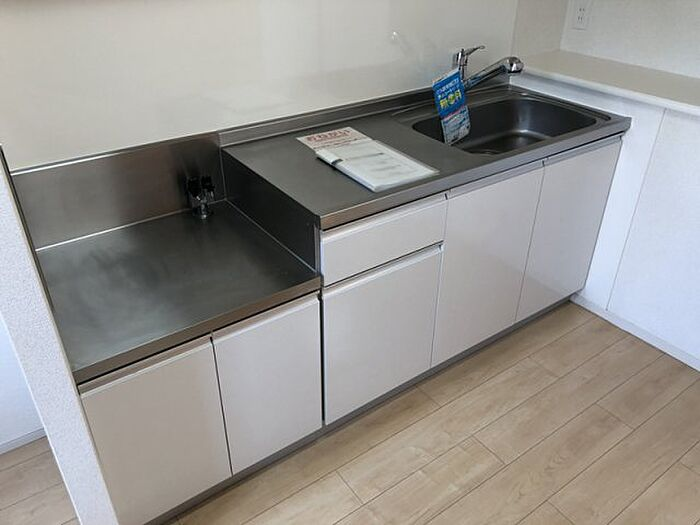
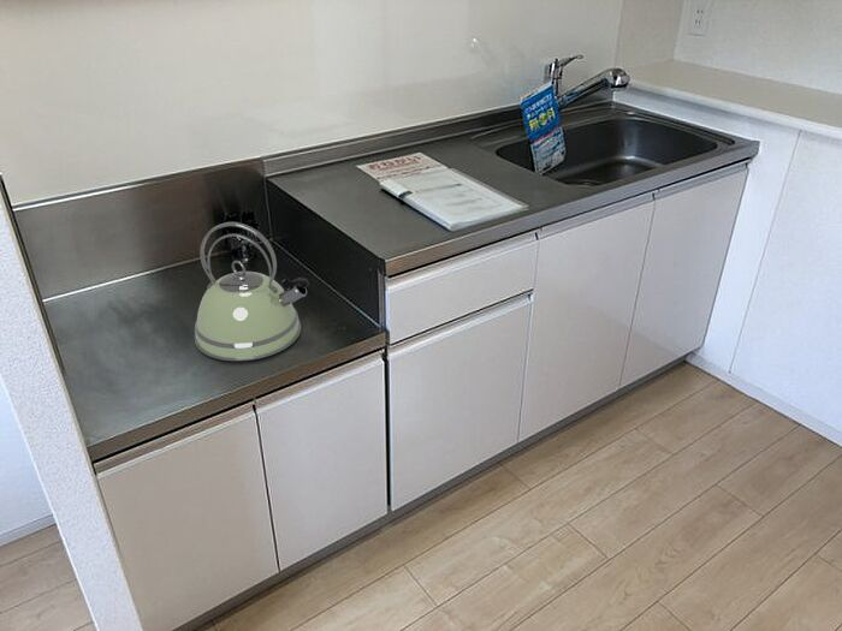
+ kettle (248, 280)
